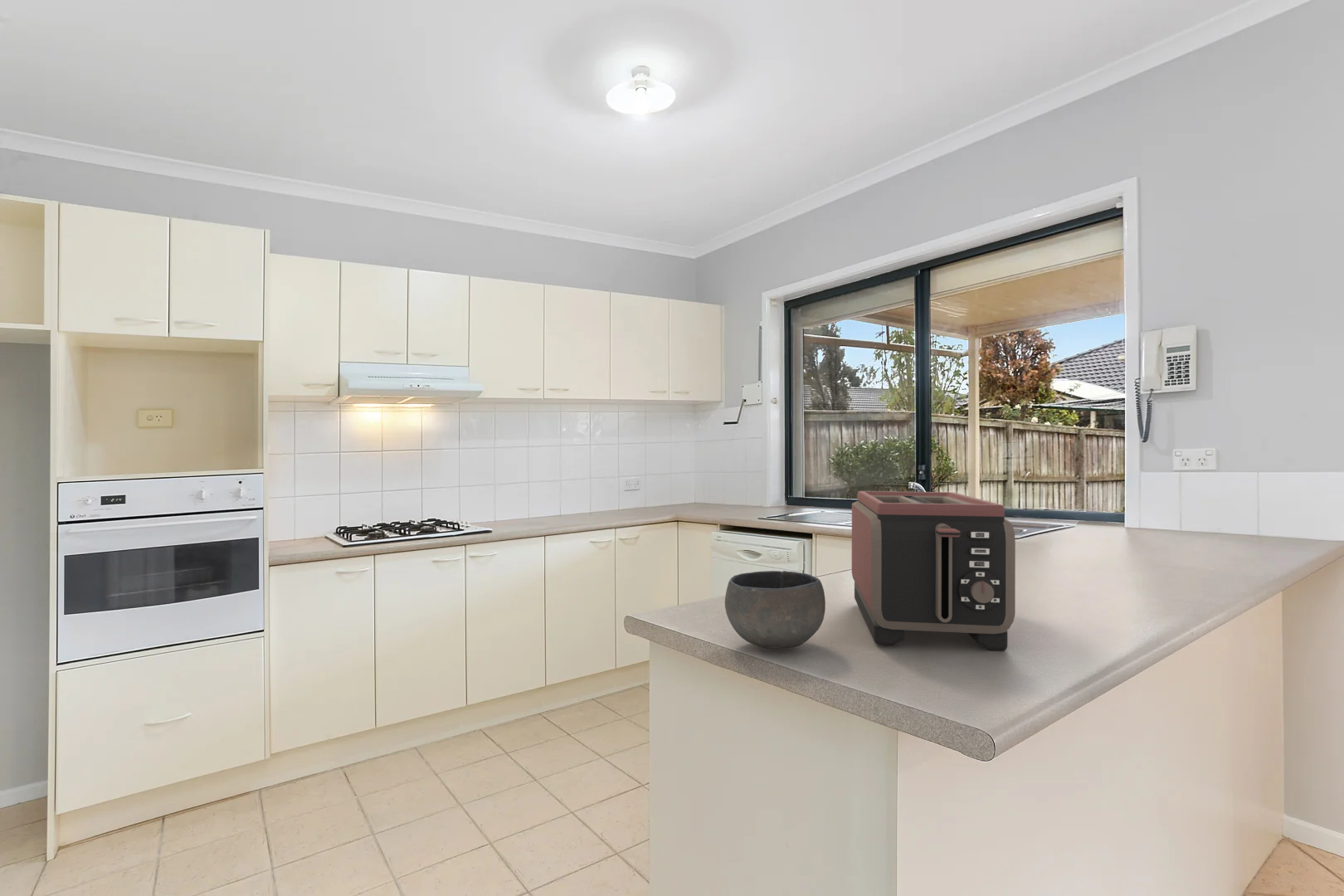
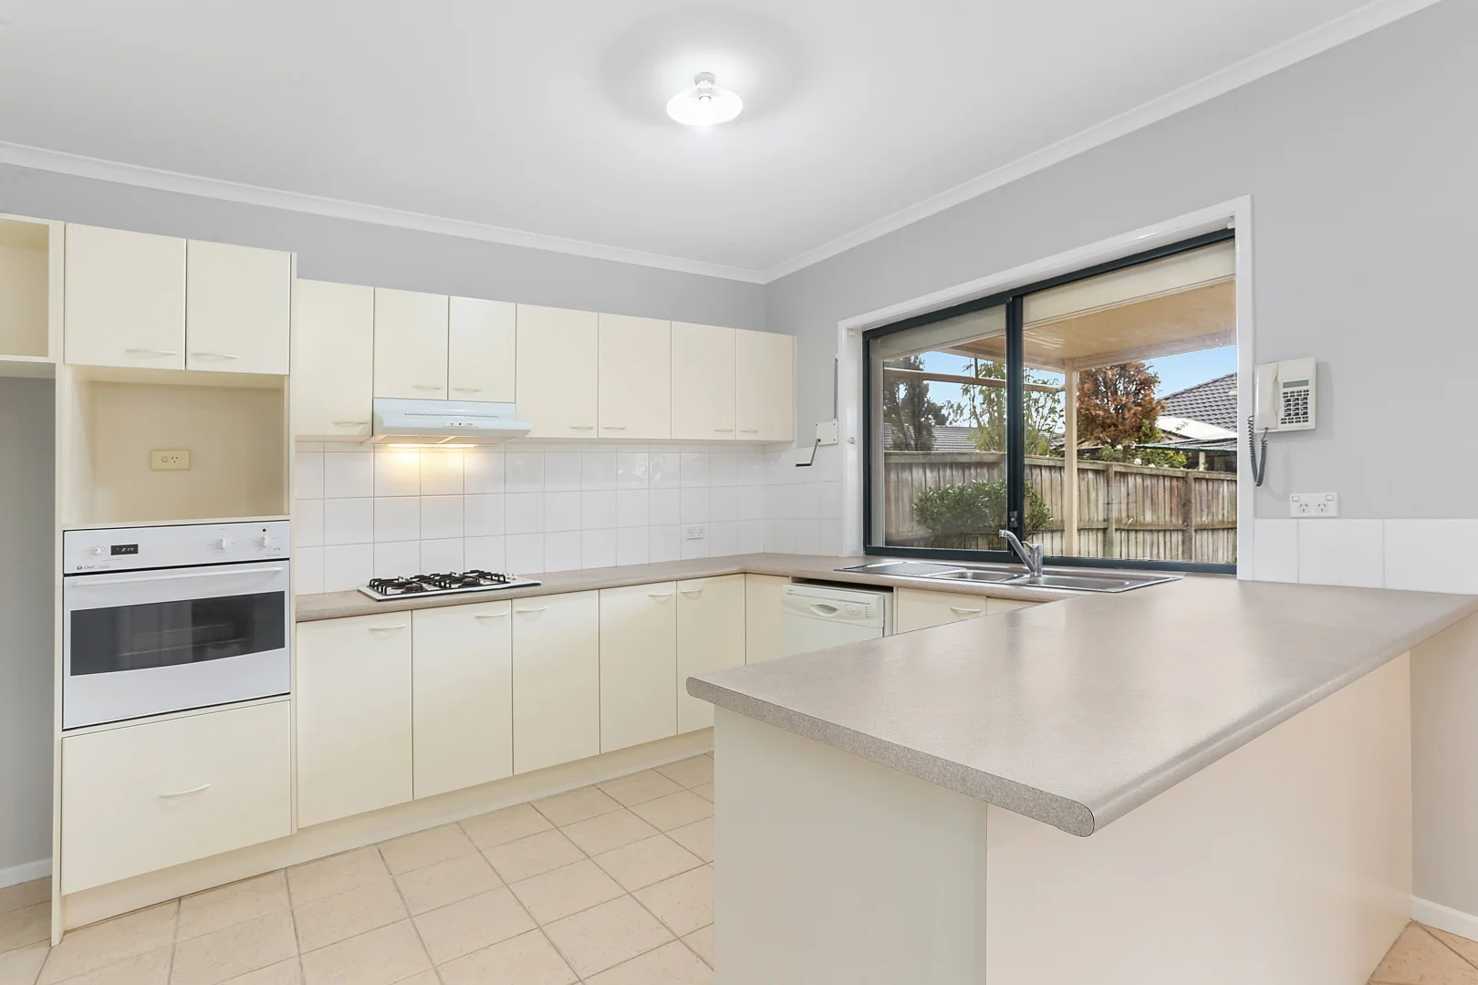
- toaster (923, 562)
- bowl (774, 611)
